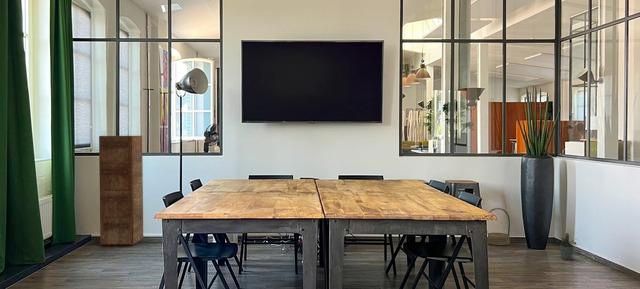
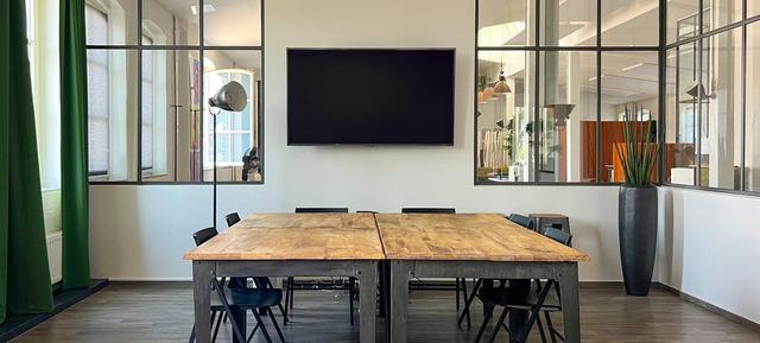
- basket (497, 233)
- filing cabinet (120, 189)
- potted plant (568, 245)
